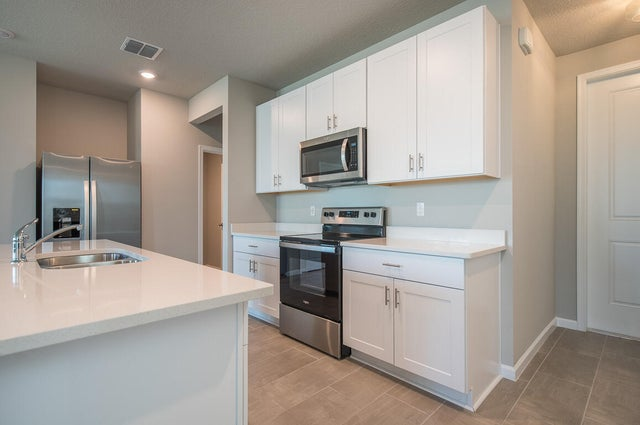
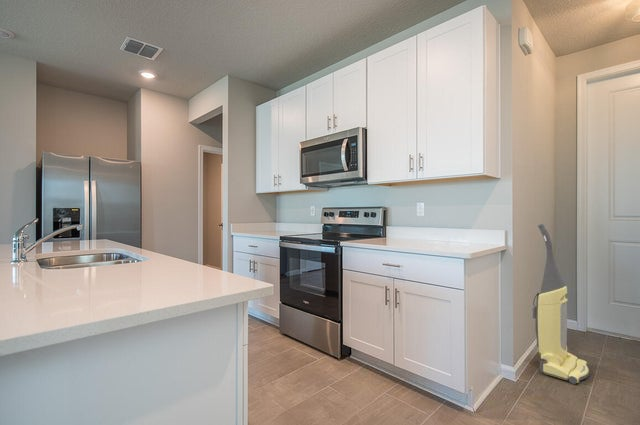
+ vacuum cleaner (559, 296)
